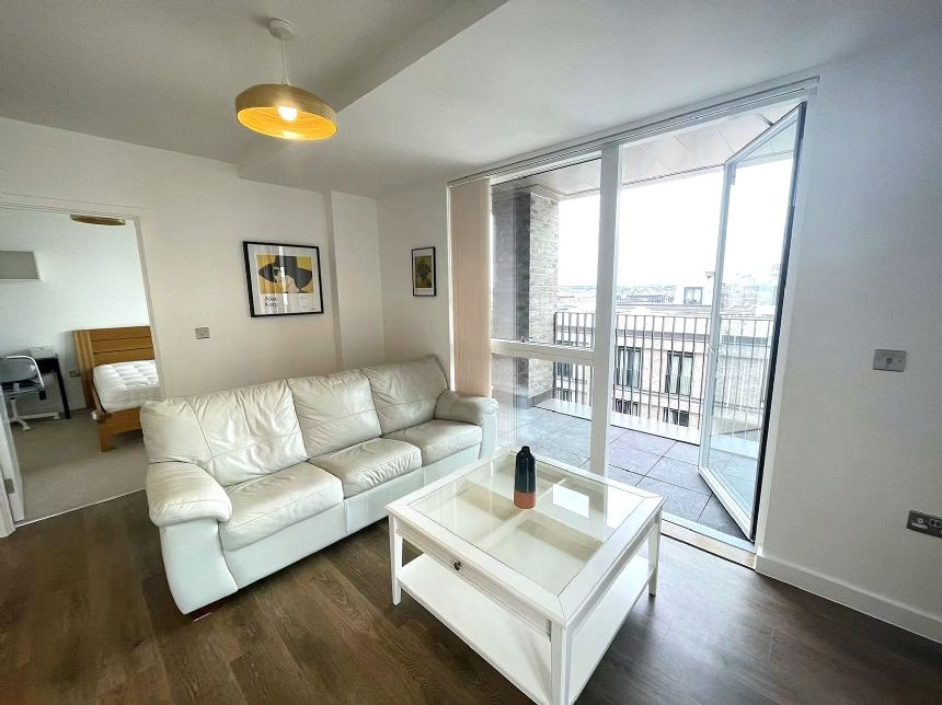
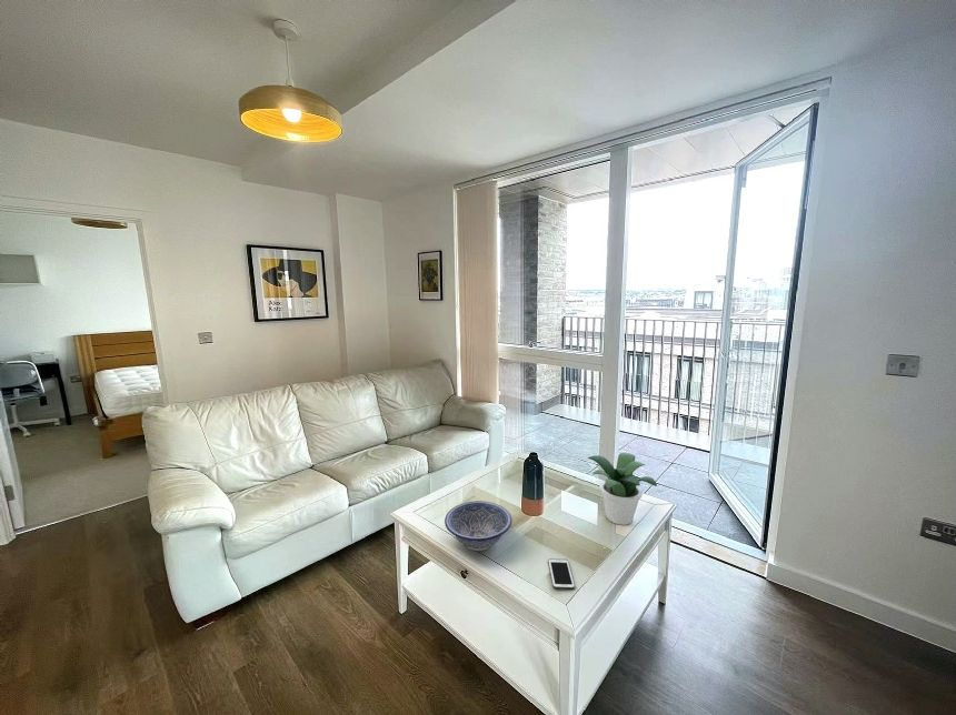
+ decorative bowl (478, 530)
+ cell phone (560, 573)
+ potted plant (619, 489)
